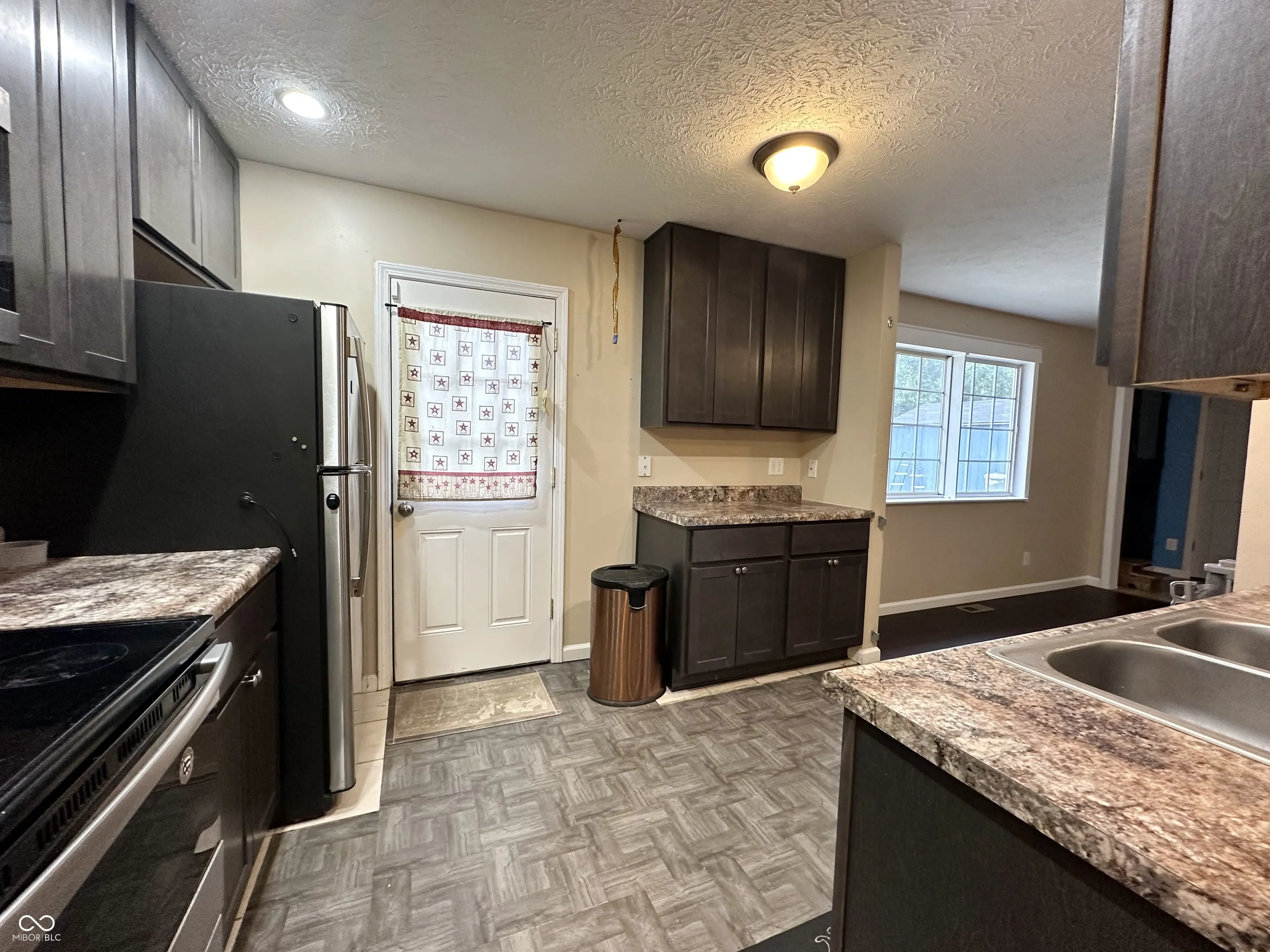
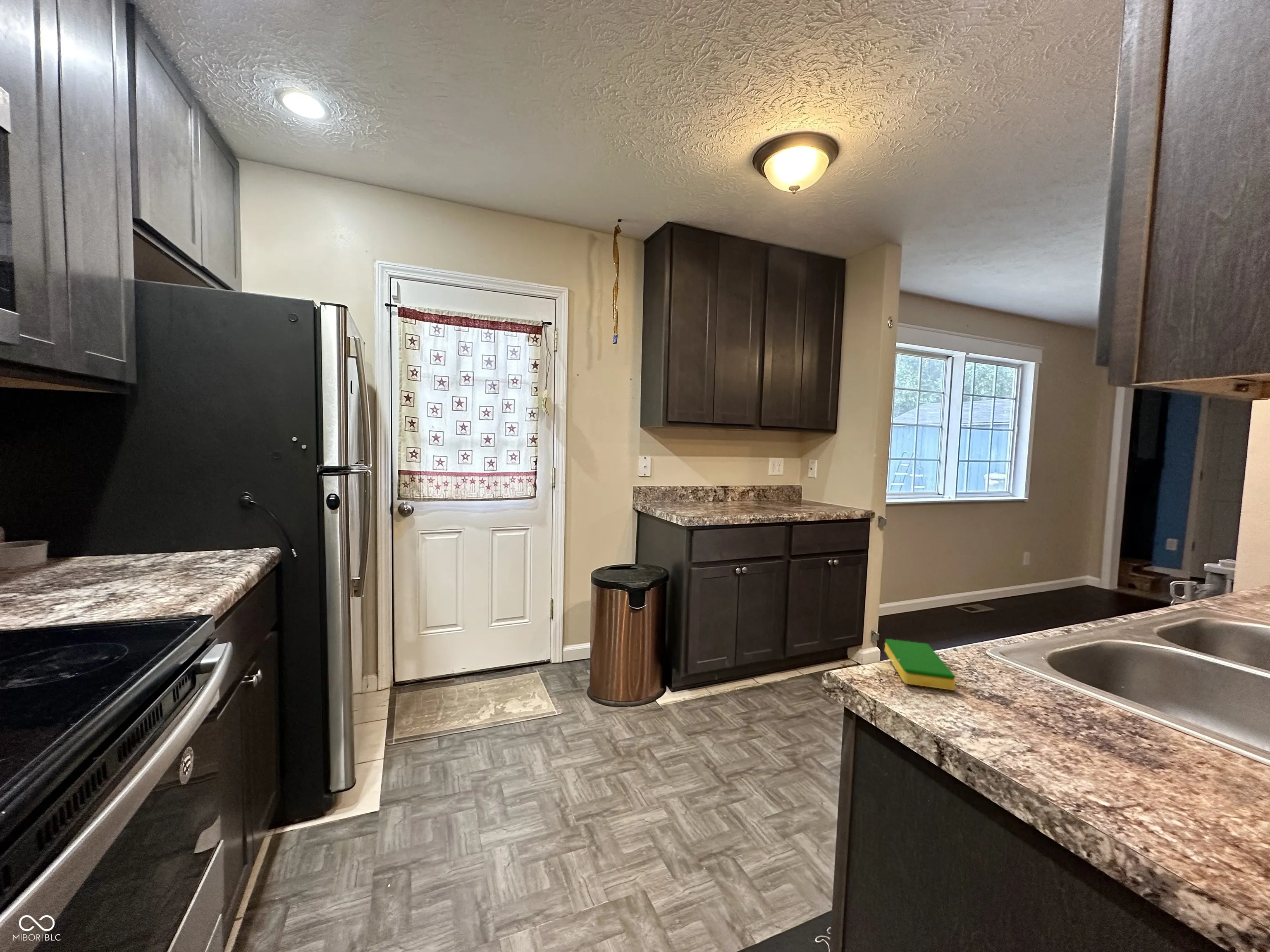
+ dish sponge (917, 662)
